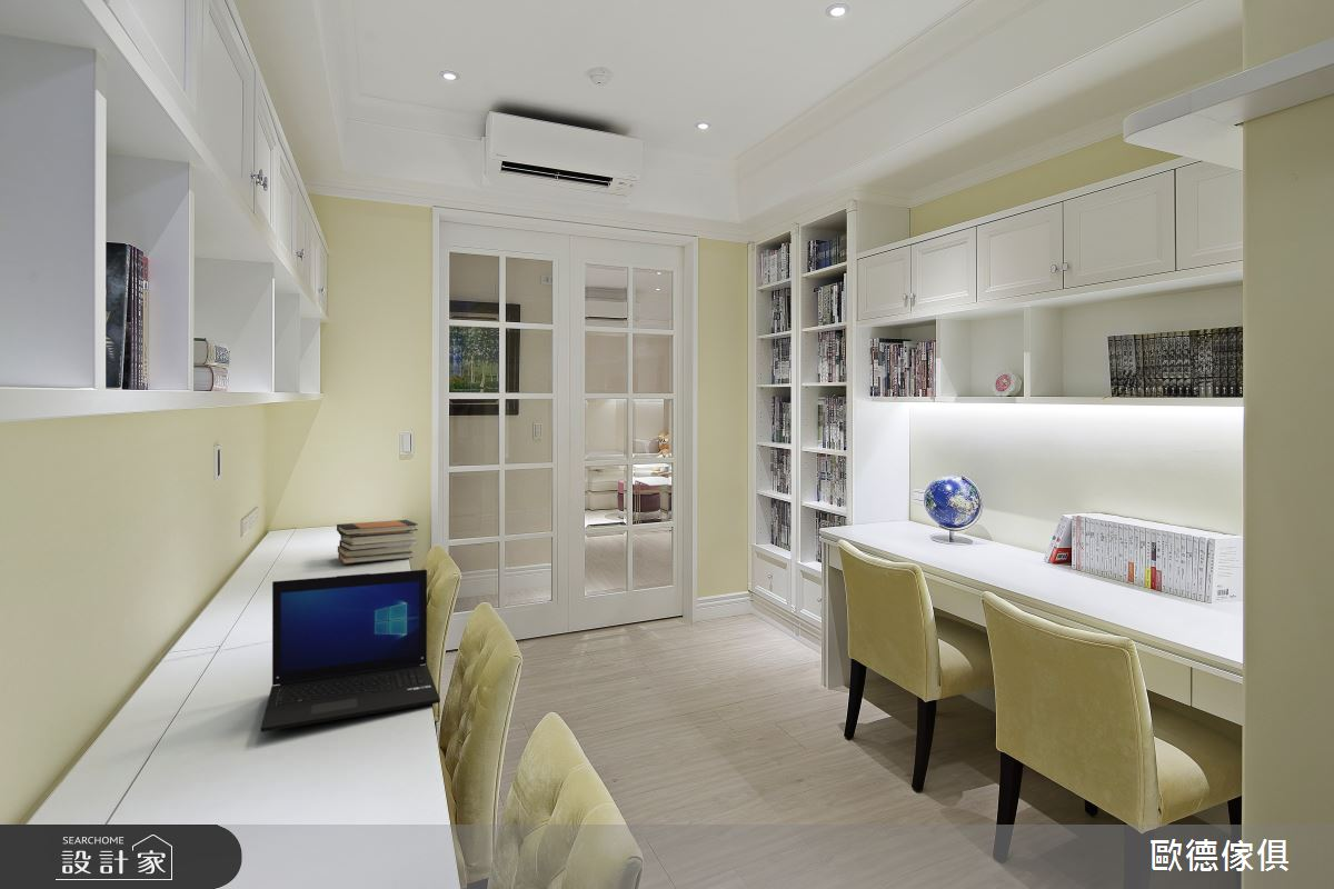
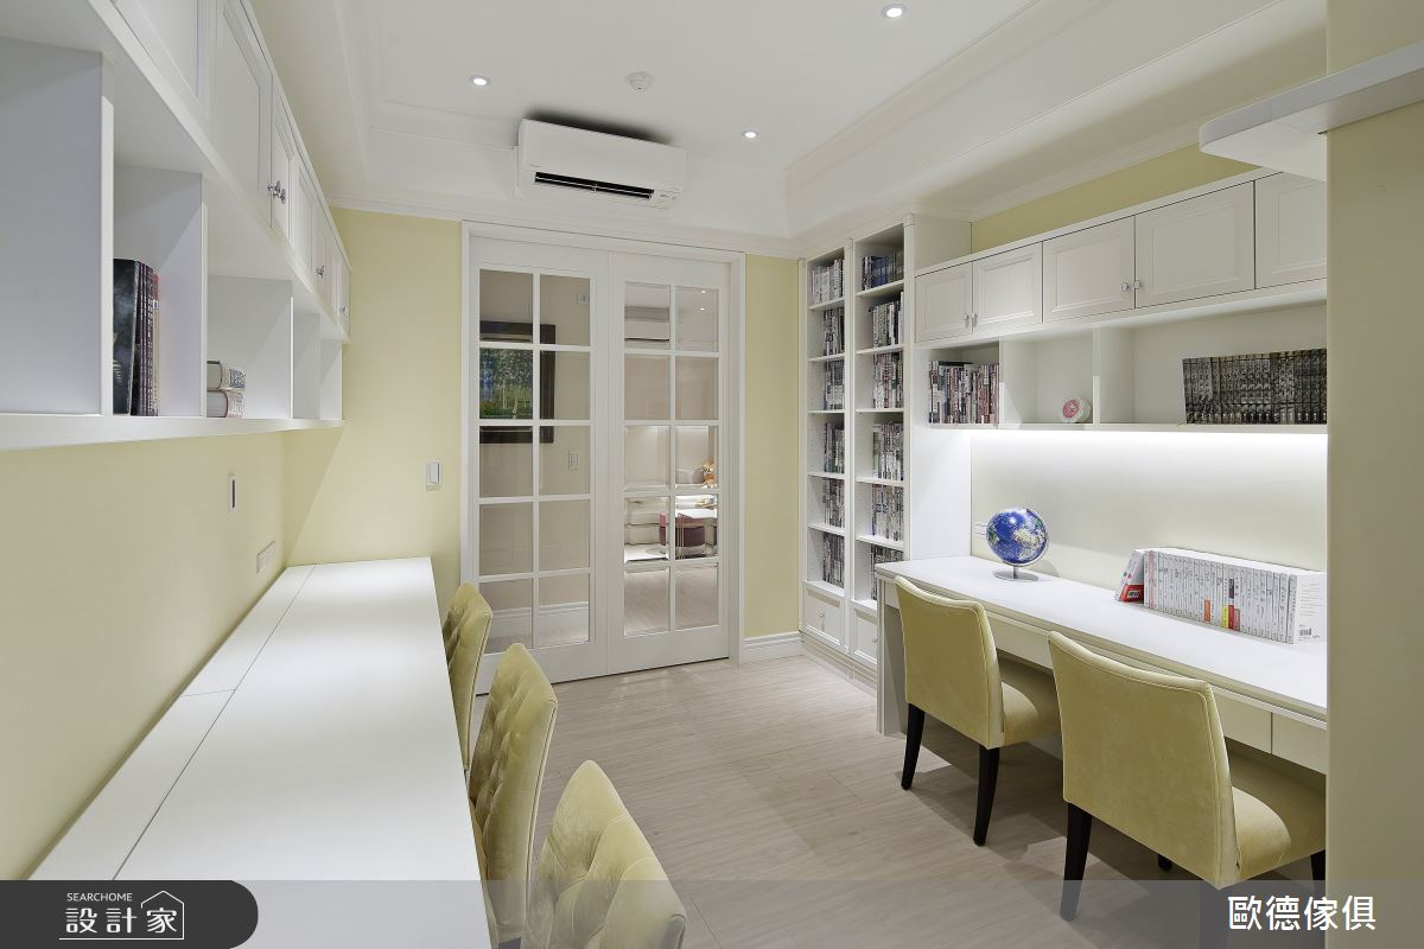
- book stack (377, 540)
- laptop (354, 641)
